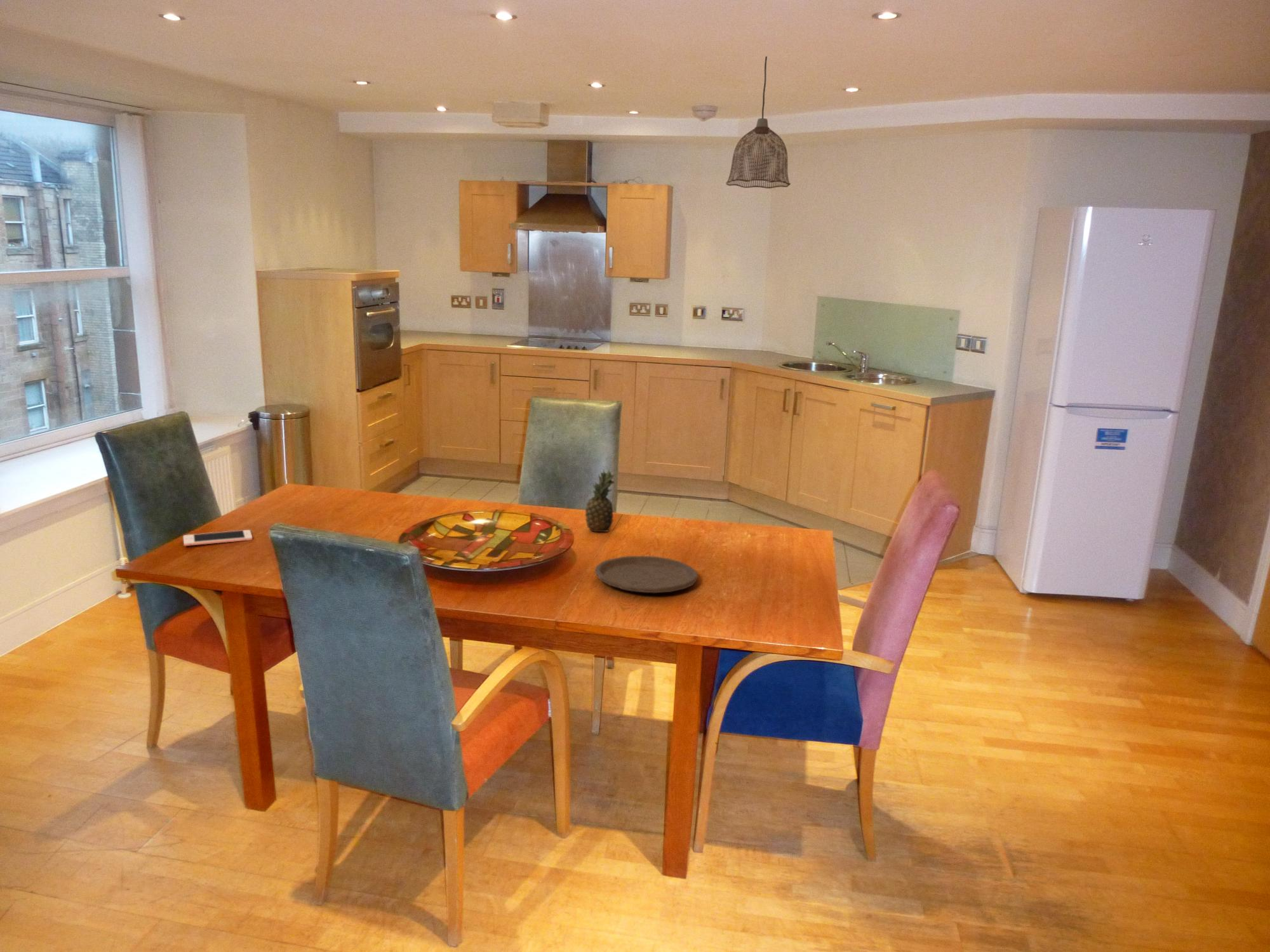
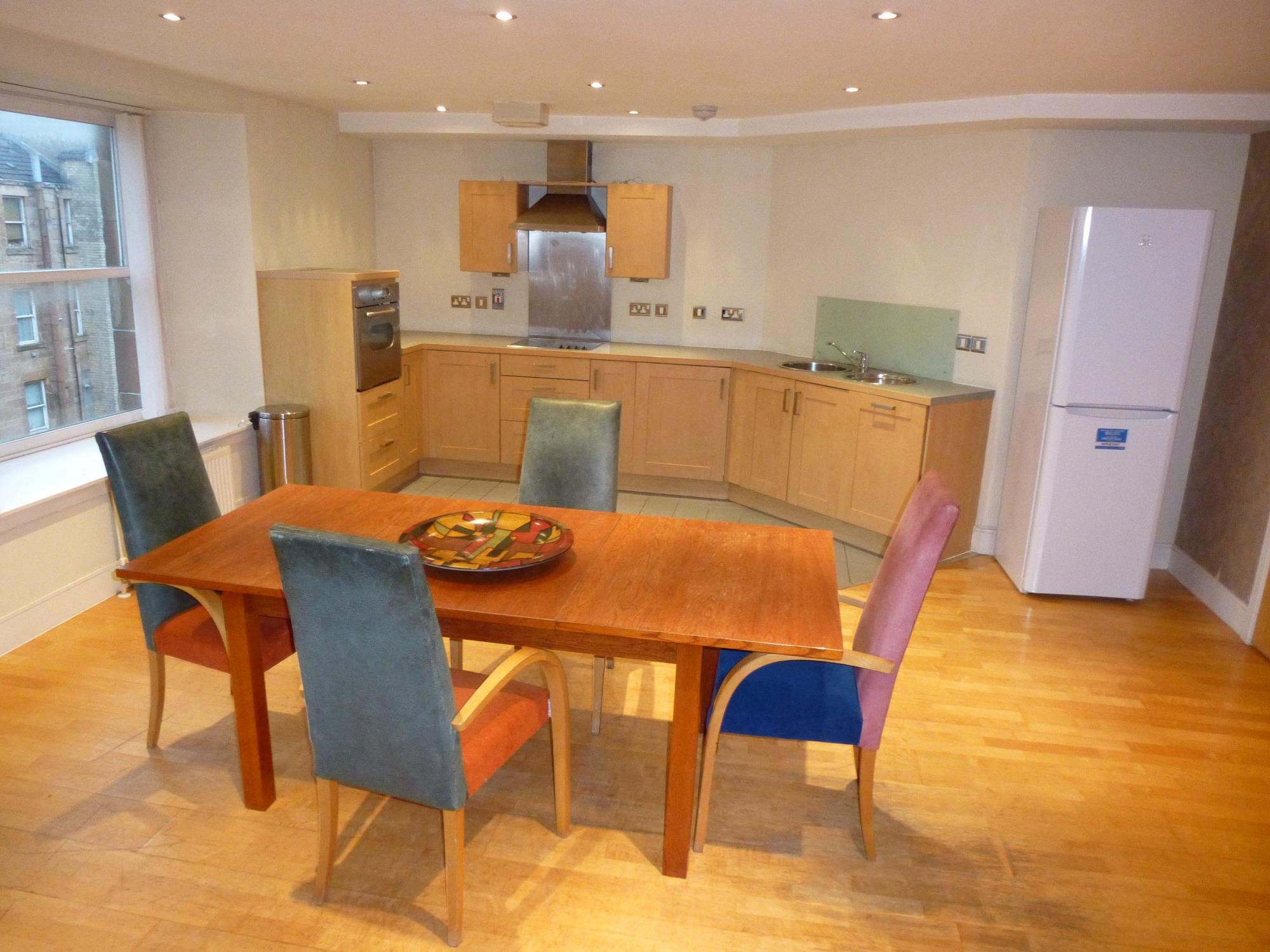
- plate (646, 574)
- pendant lamp (762, 121)
- cell phone (218, 538)
- fruit (601, 499)
